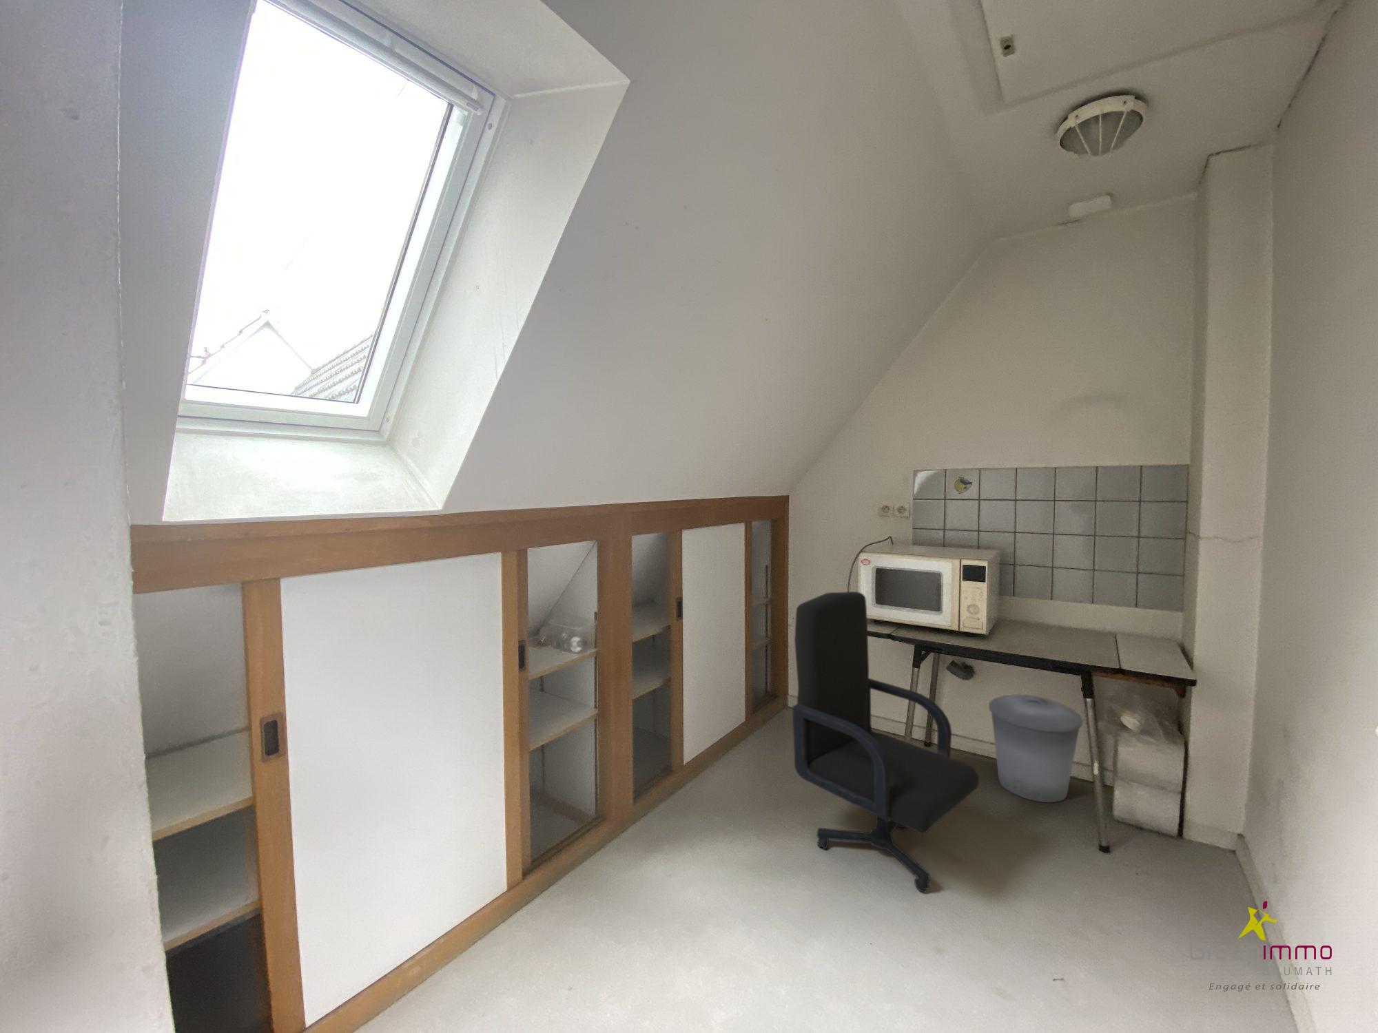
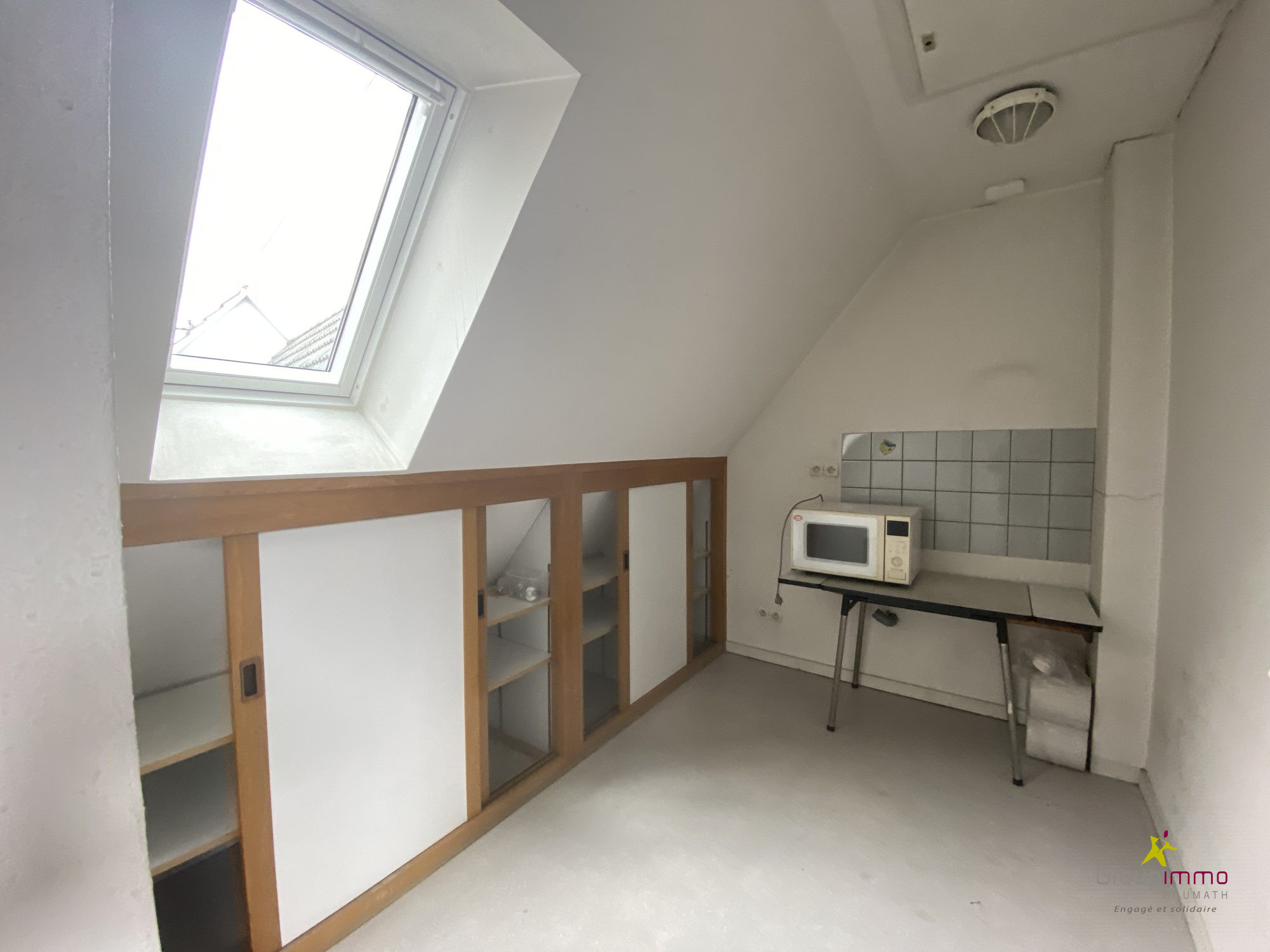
- trash can (1033, 742)
- chair (882, 734)
